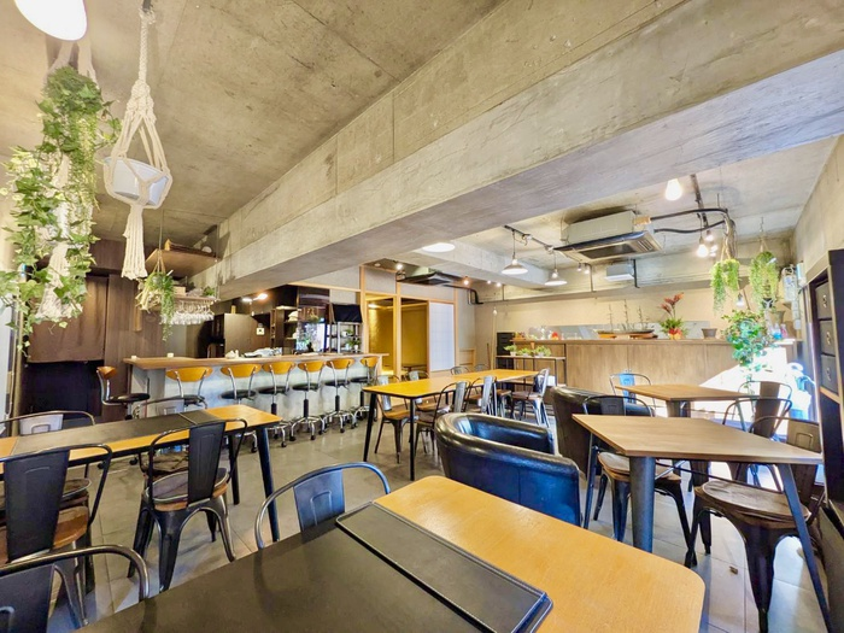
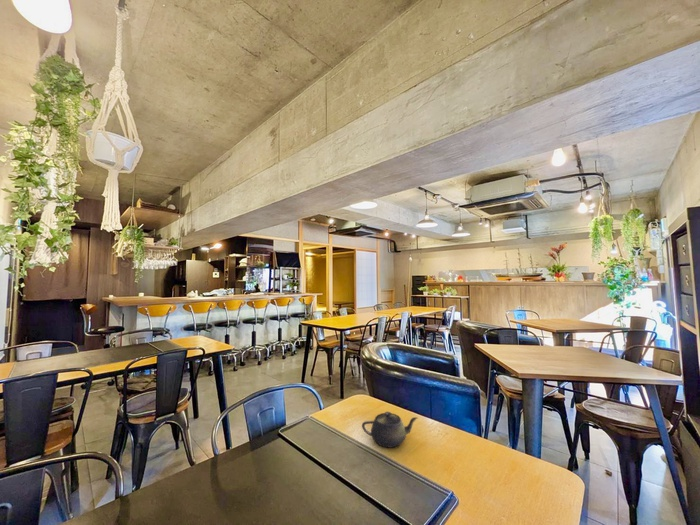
+ teapot (390, 426)
